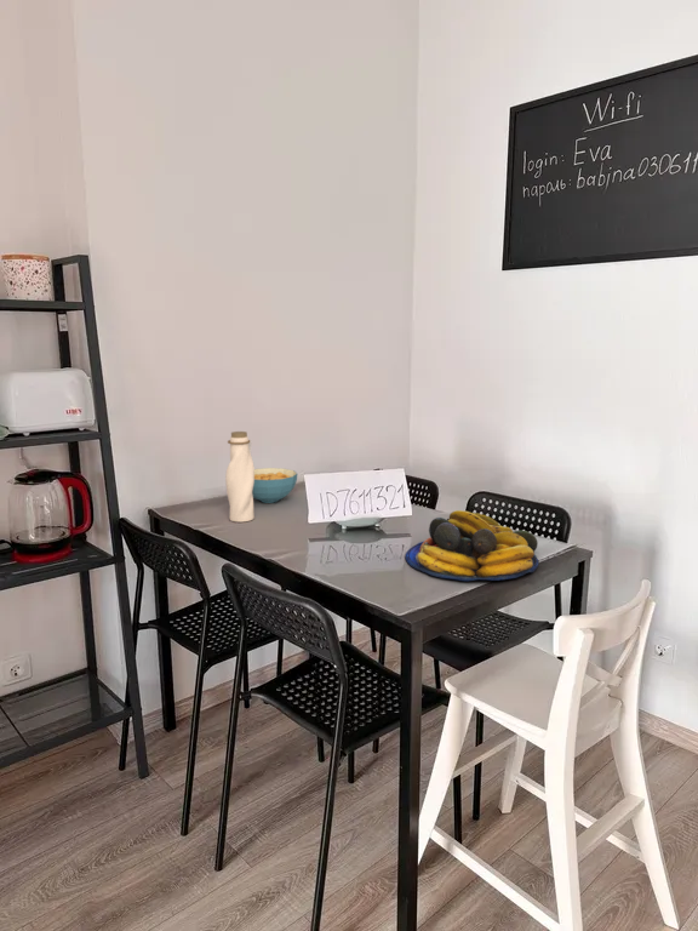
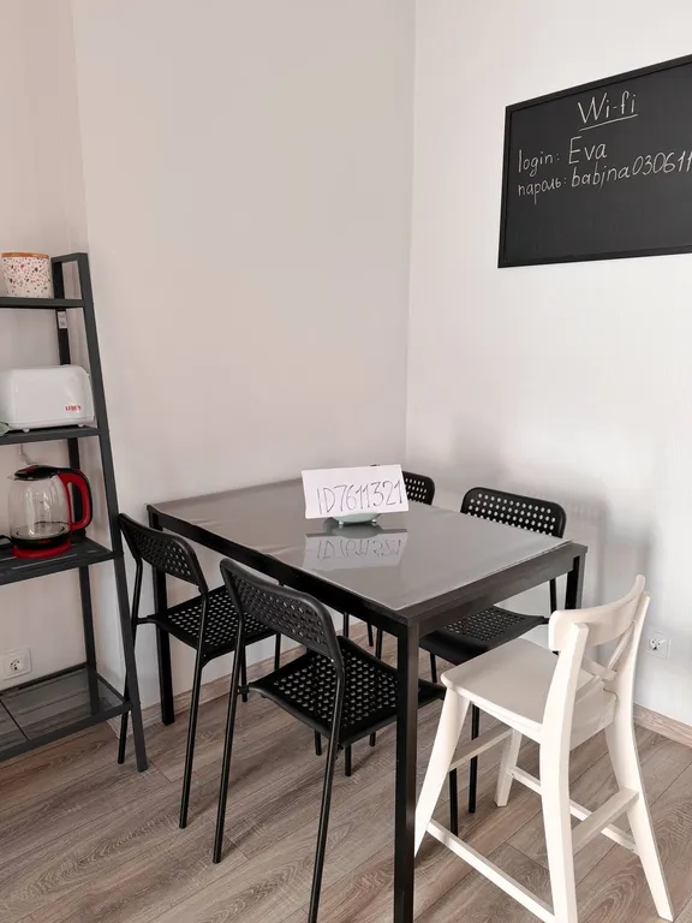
- water bottle (240, 475)
- cereal bowl (269, 486)
- fruit bowl (471, 536)
